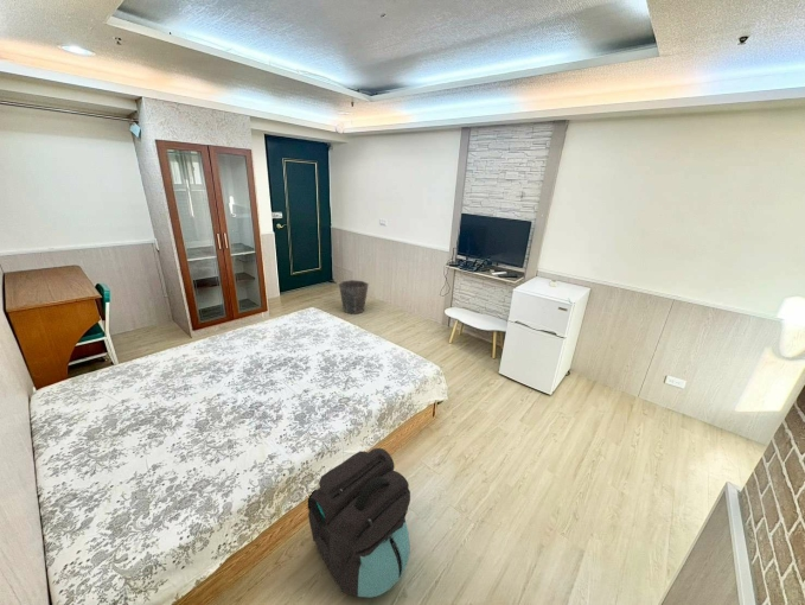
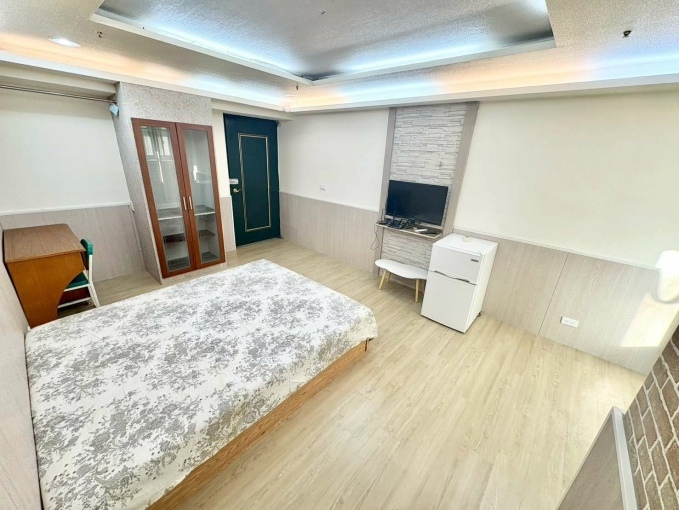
- backpack (358, 511)
- waste bin (353, 297)
